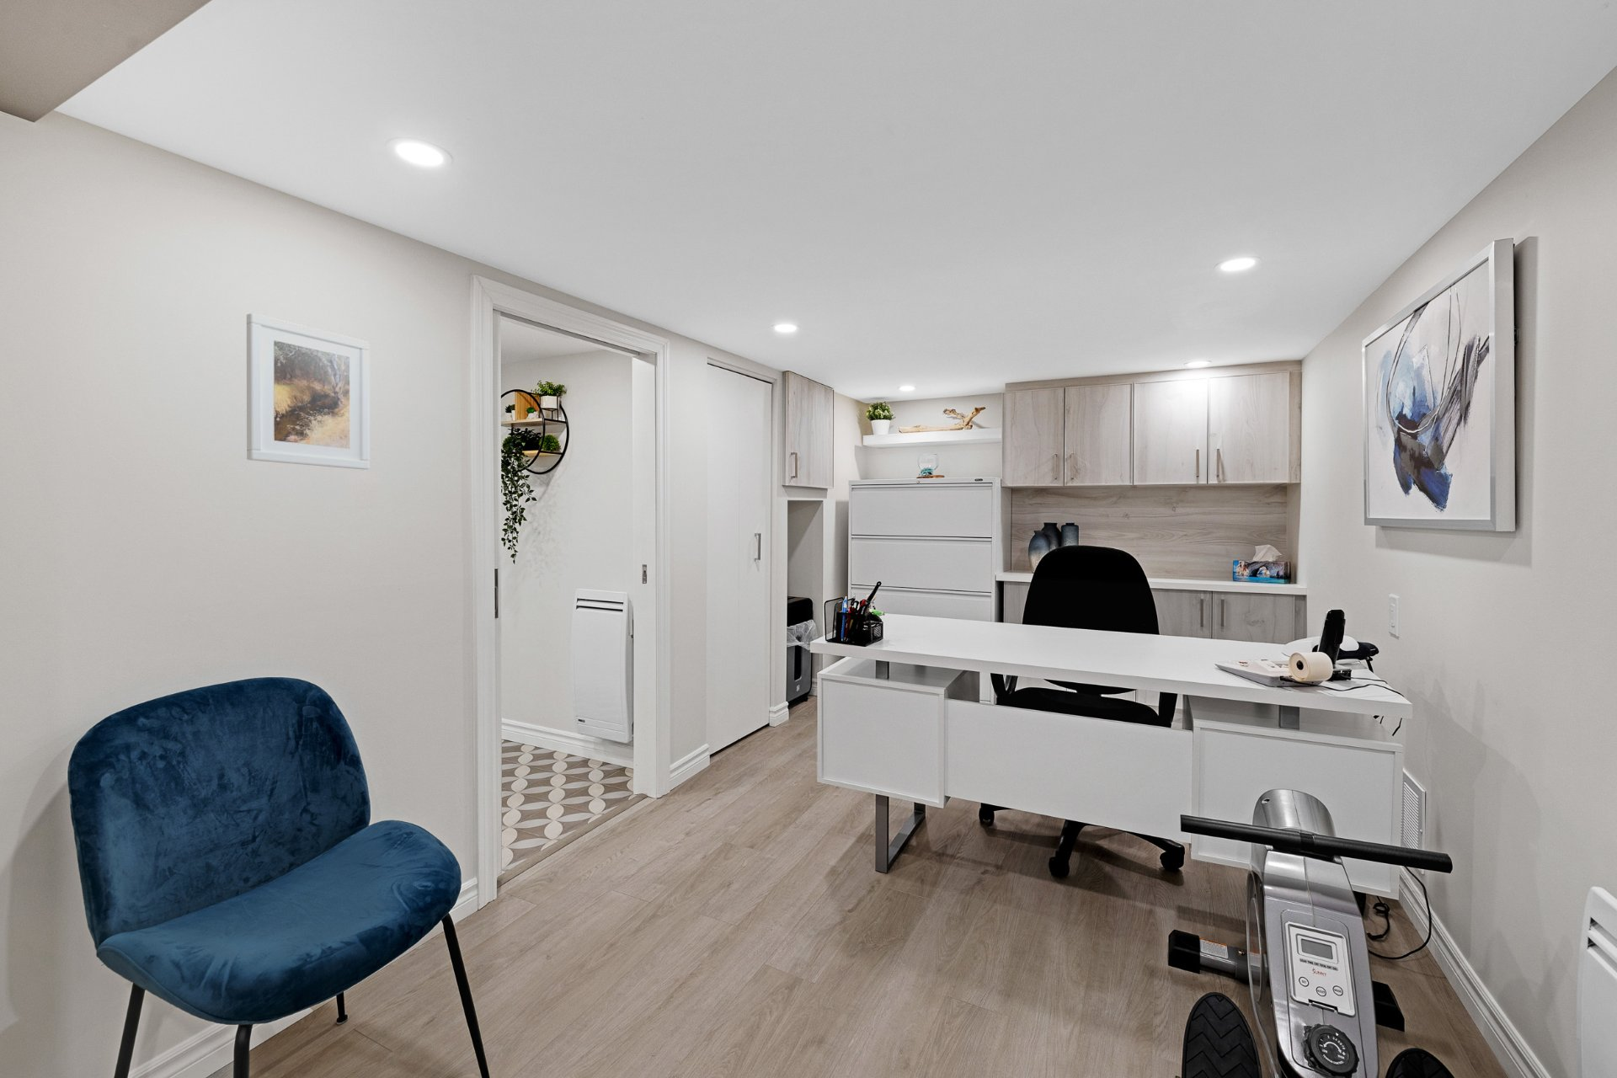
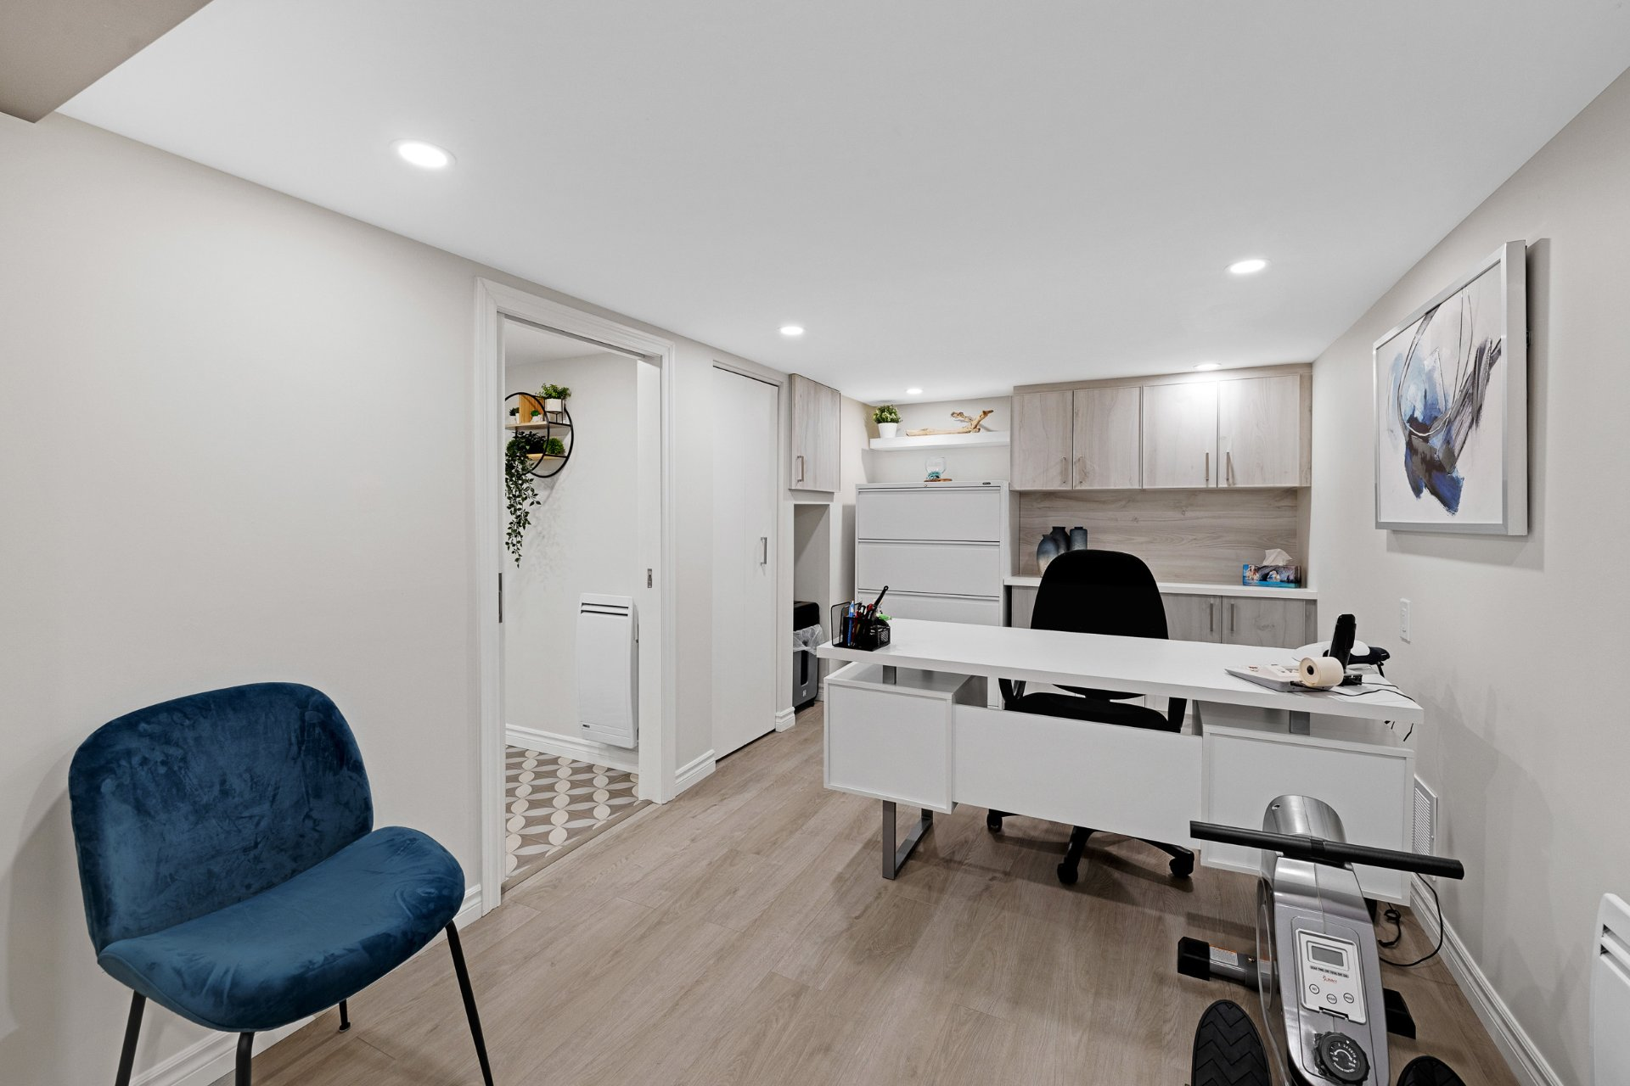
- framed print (312, 397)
